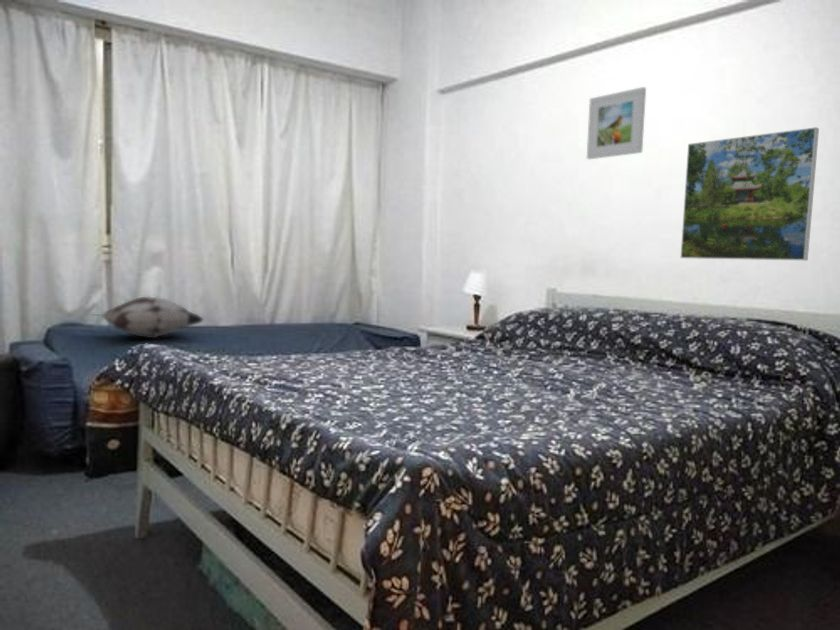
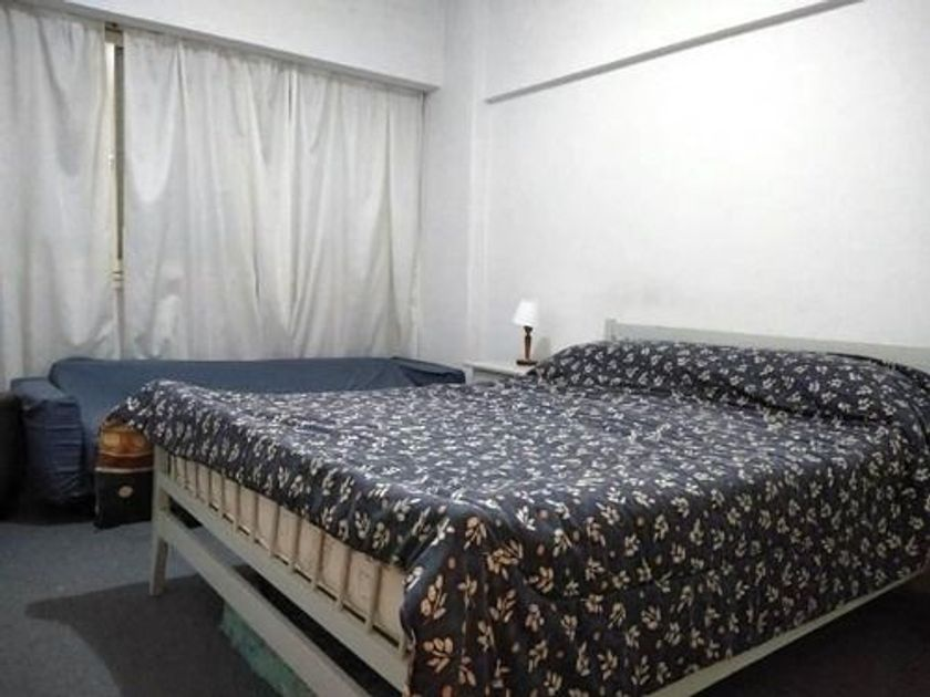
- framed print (615, 124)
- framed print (744, 198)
- decorative pillow (147, 317)
